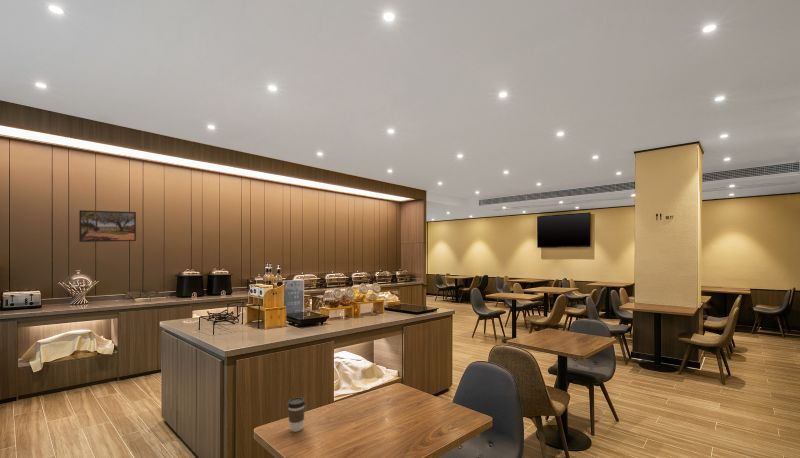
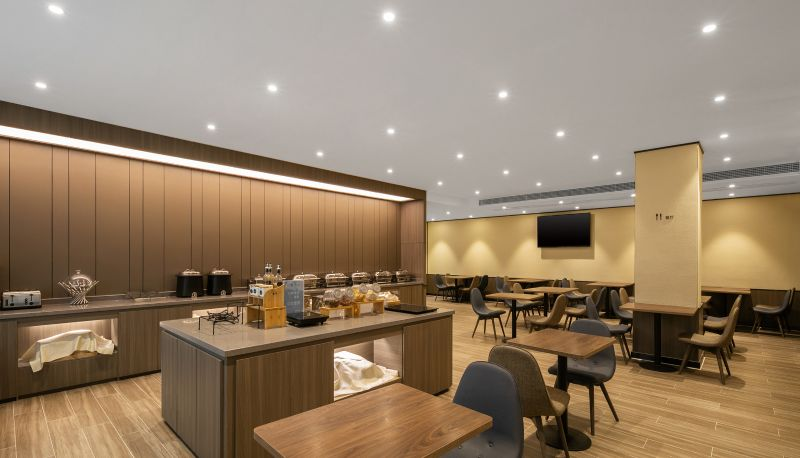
- coffee cup (296, 414)
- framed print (108, 226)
